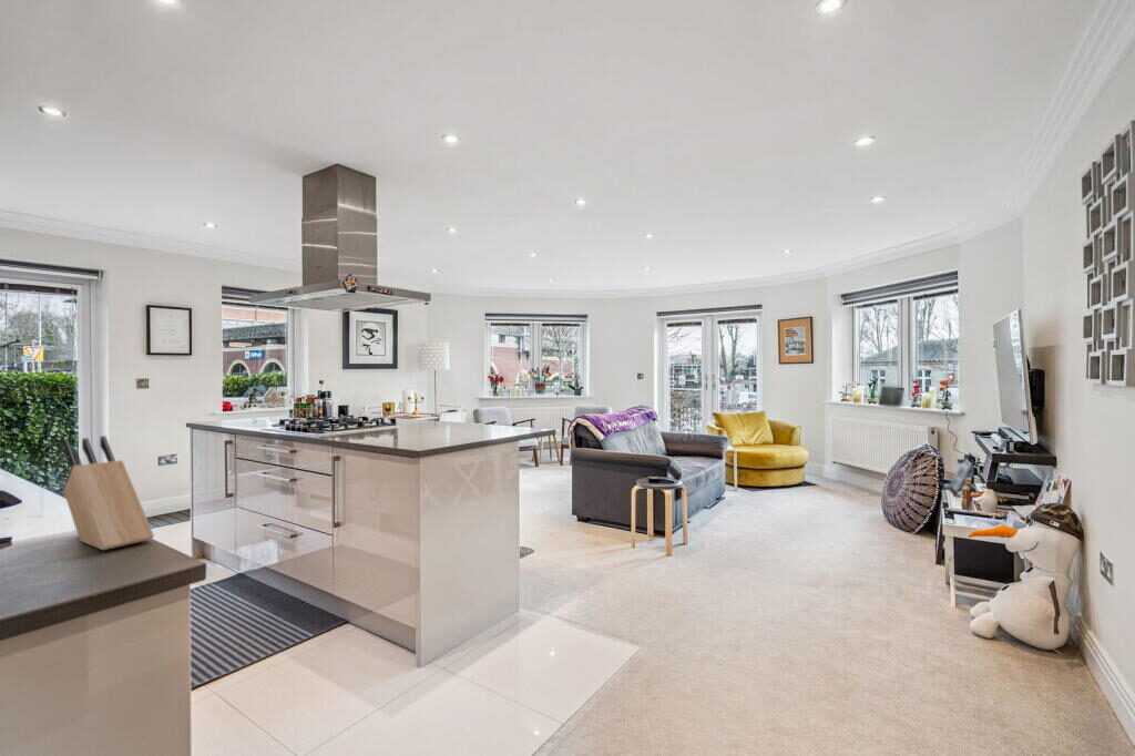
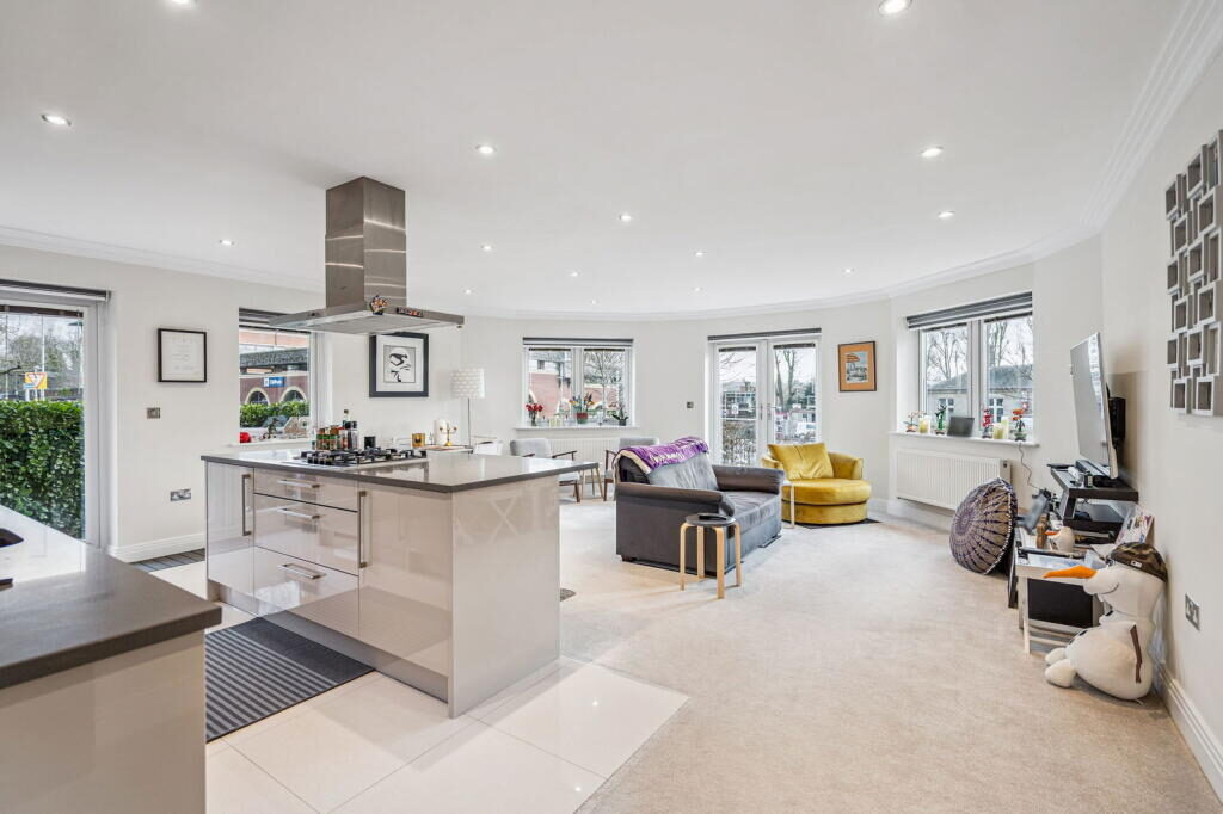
- knife block (104, 488)
